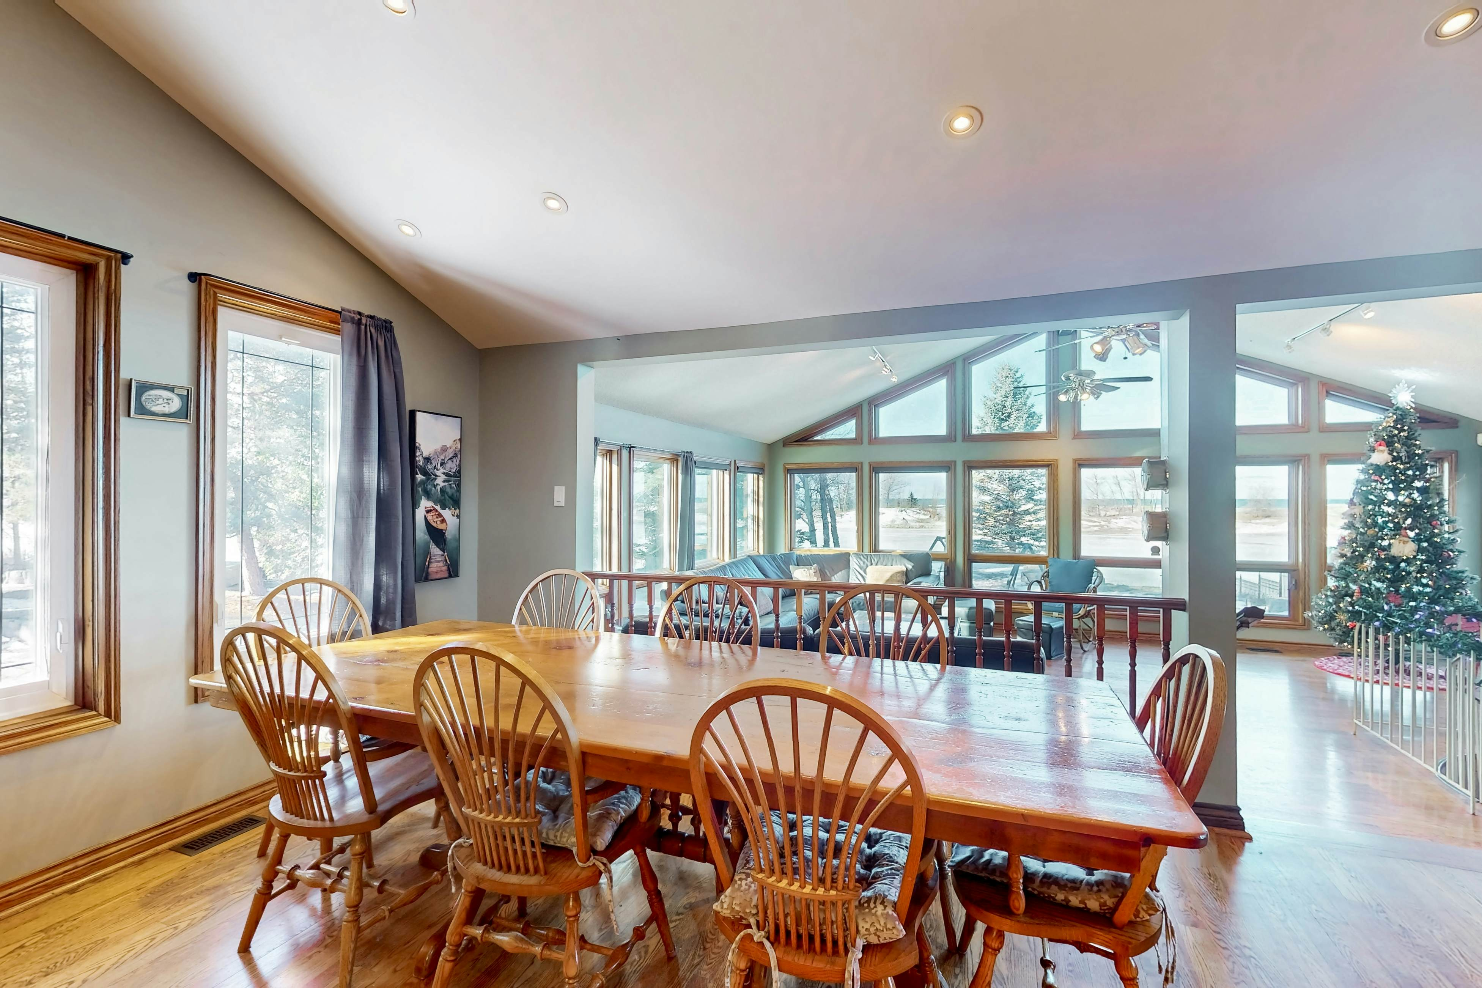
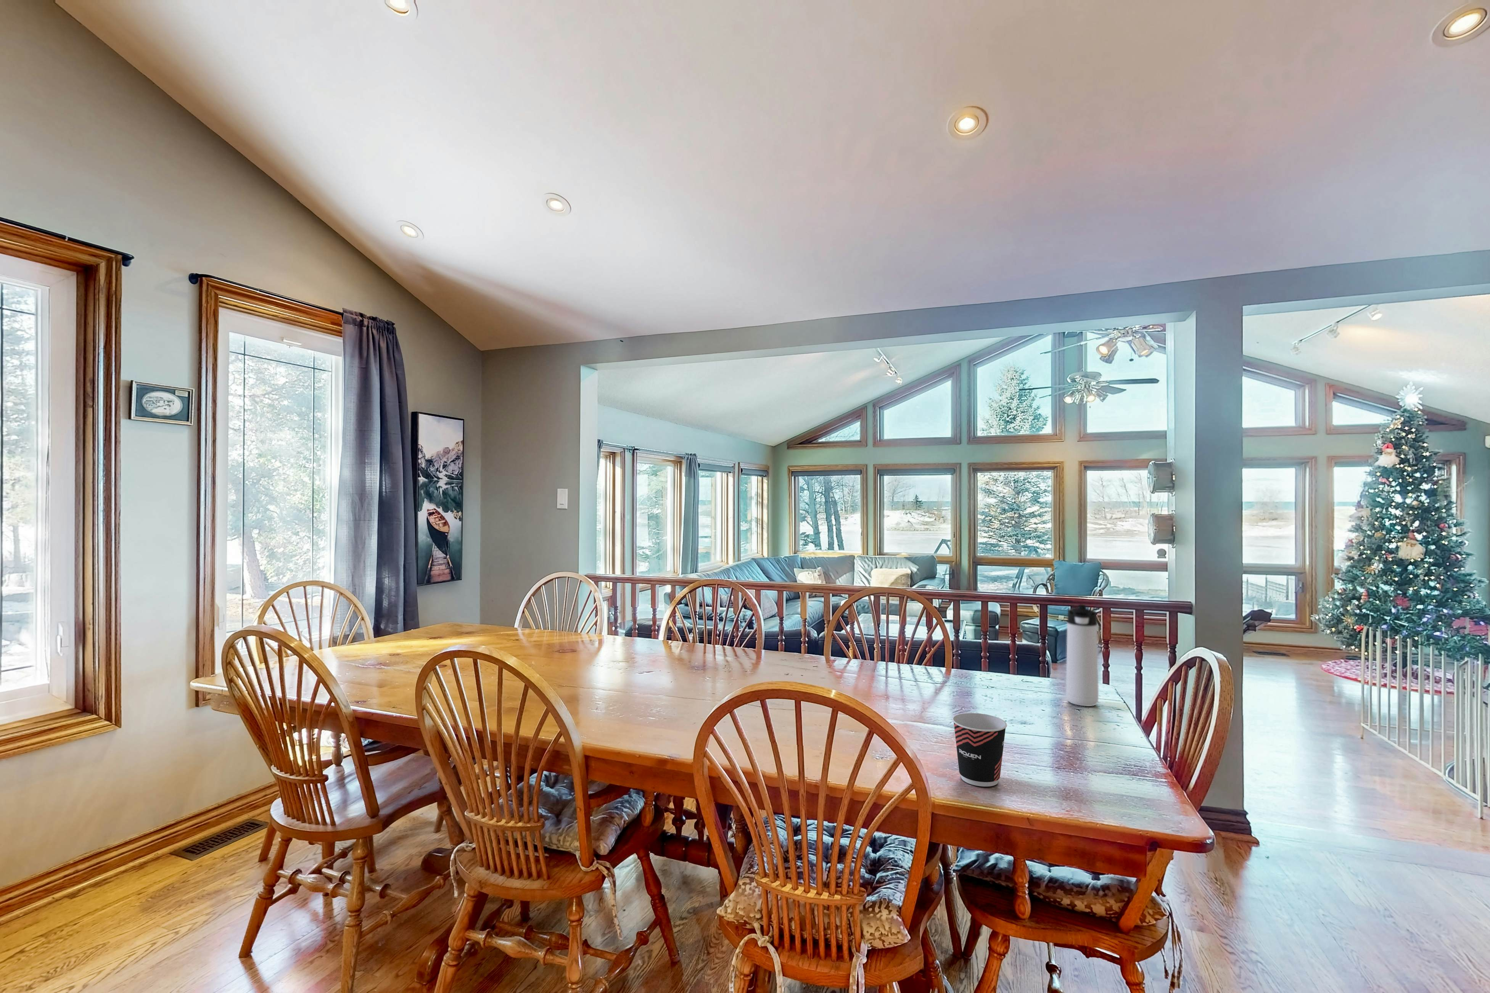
+ cup (979, 750)
+ thermos bottle (1082, 655)
